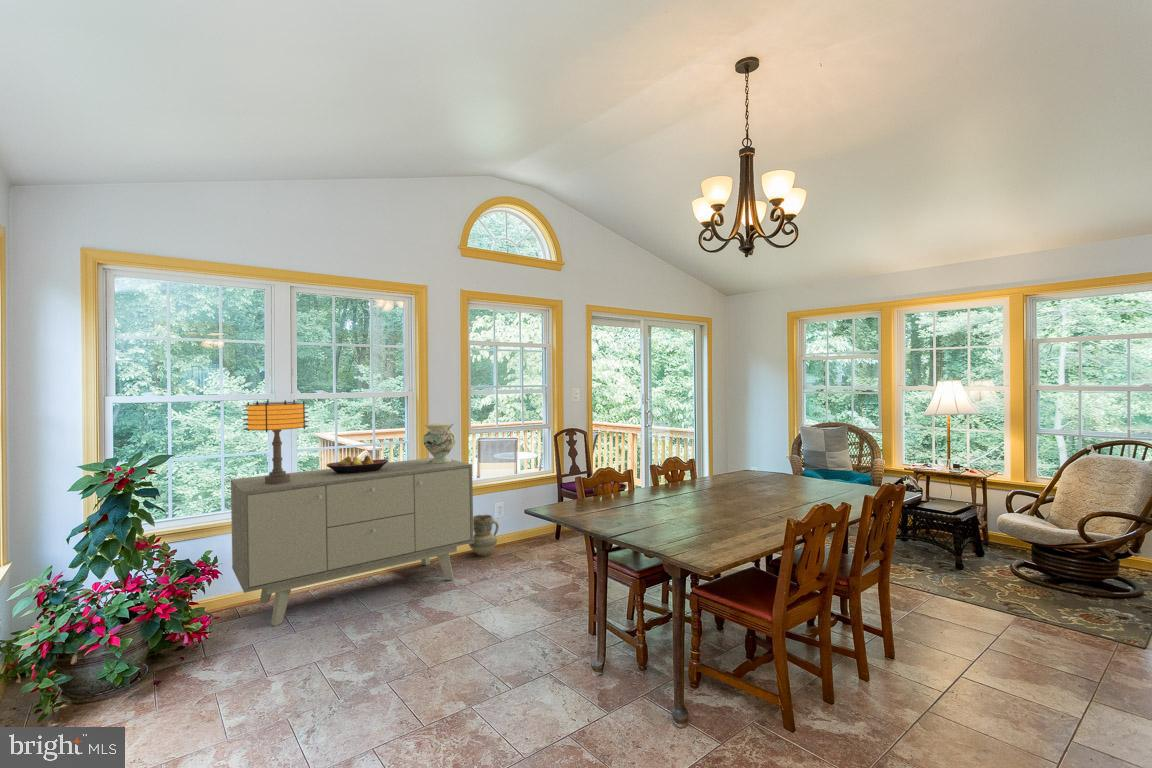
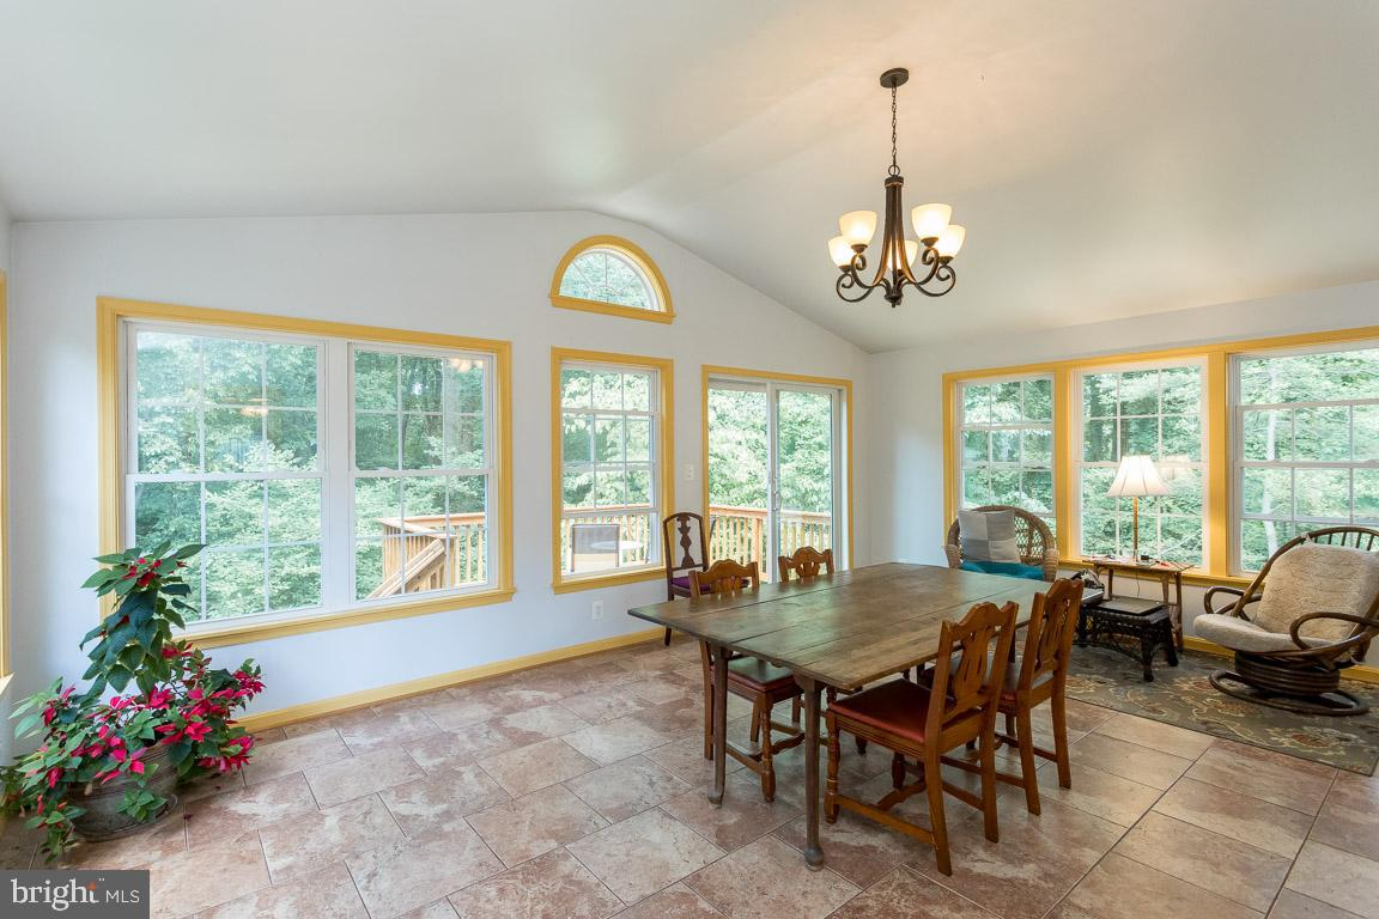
- table lamp (276, 440)
- ceramic jug (482, 535)
- decorative vase (439, 443)
- fruit bowl (358, 463)
- sideboard (360, 530)
